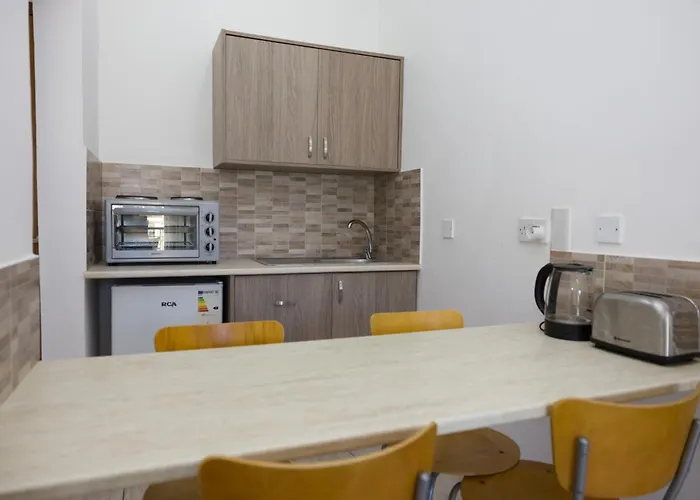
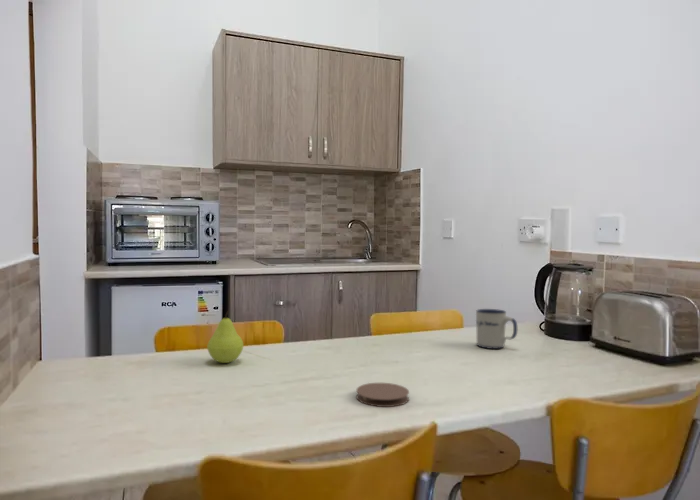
+ fruit (225, 336)
+ coaster (382, 394)
+ mug (496, 329)
